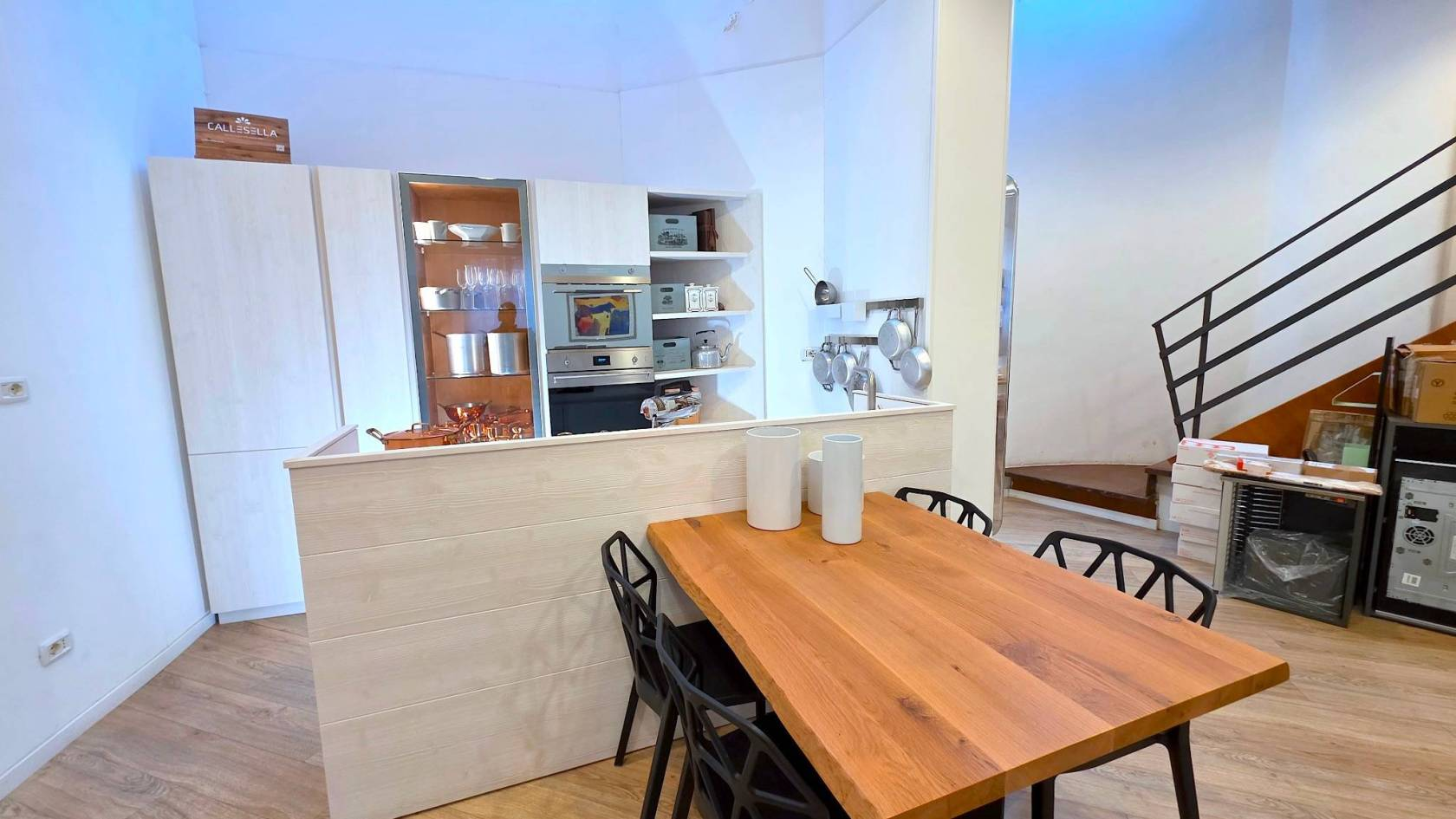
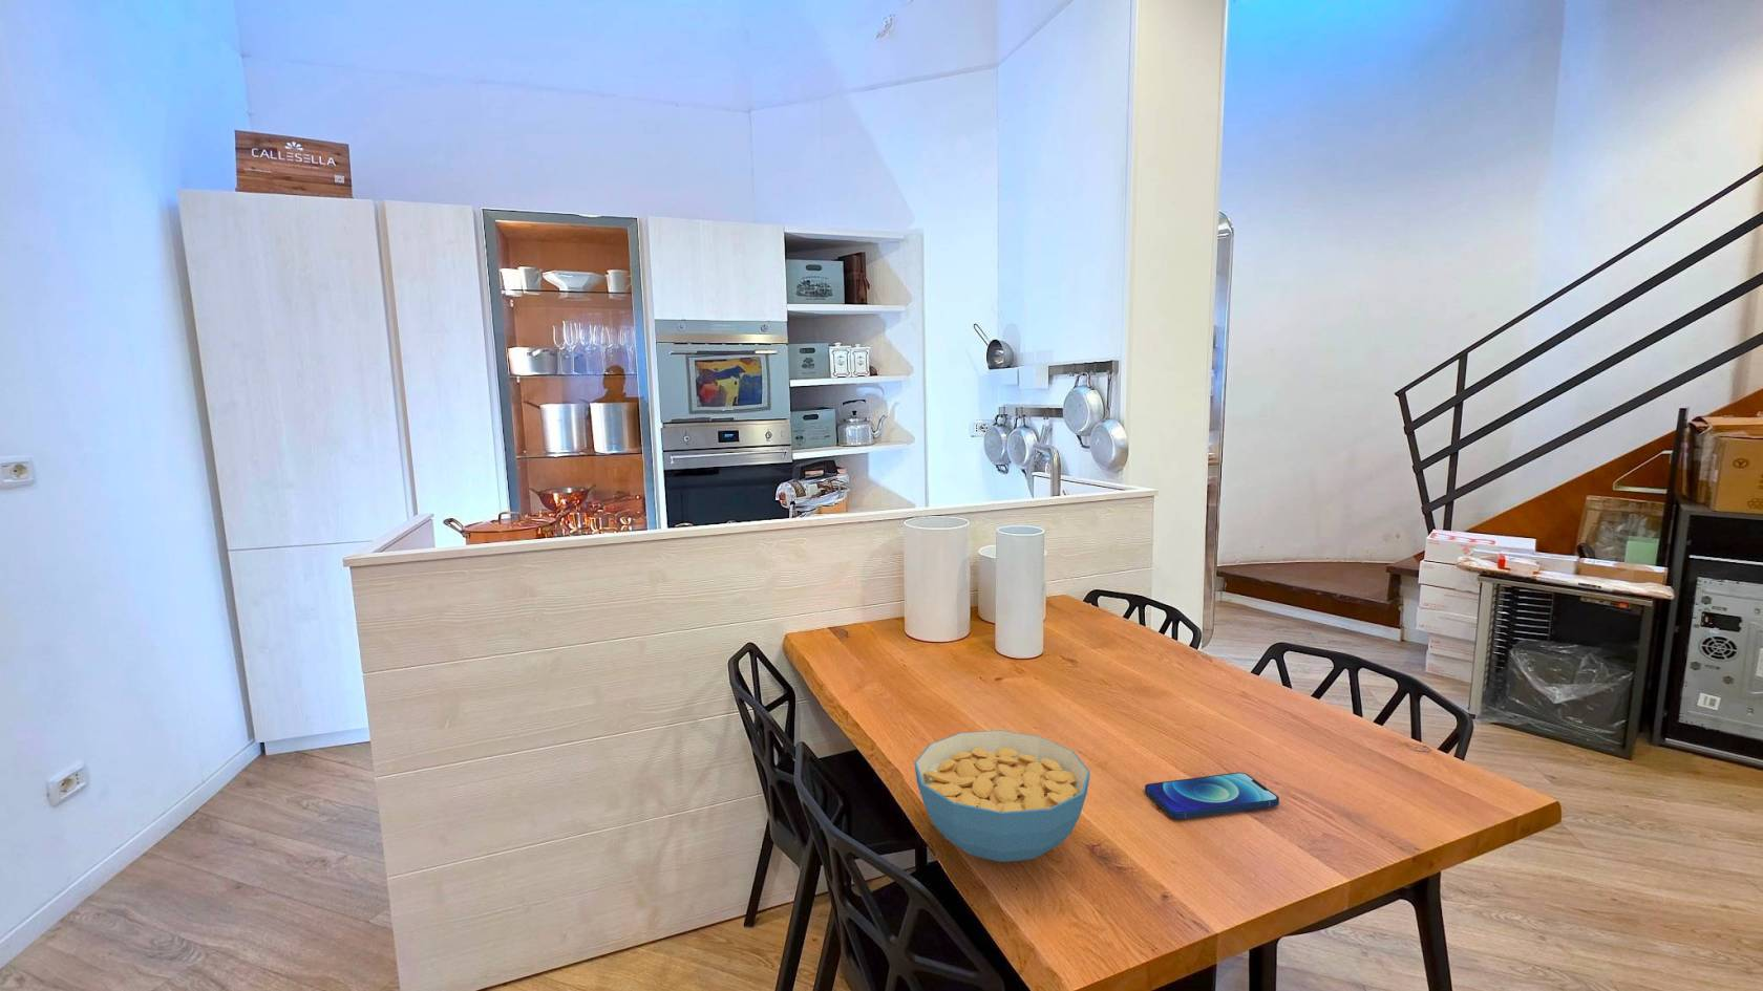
+ smartphone (1210, 794)
+ cereal bowl (1000, 806)
